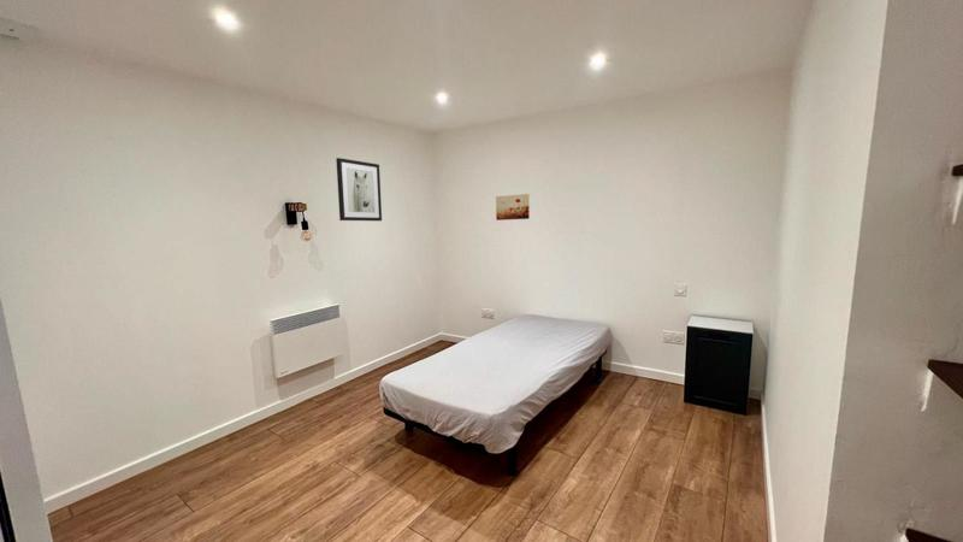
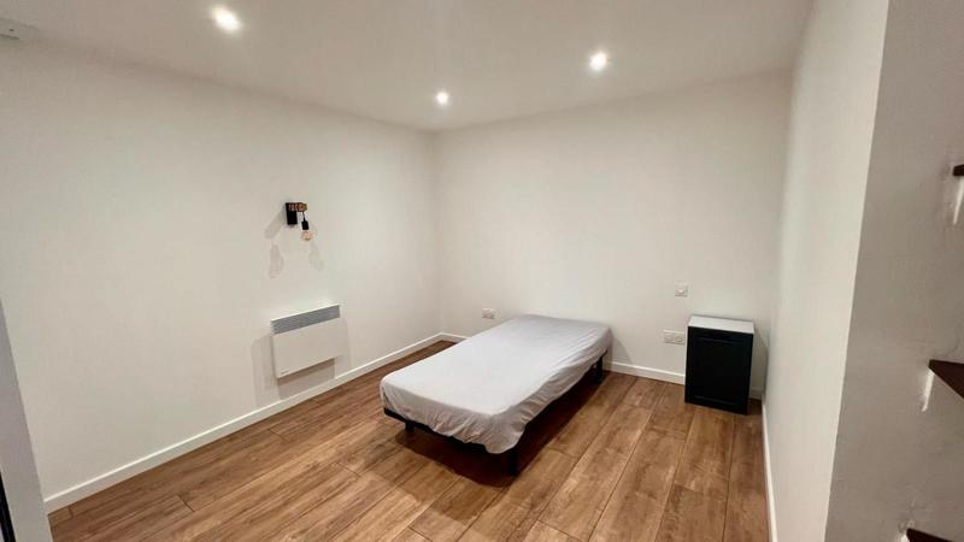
- wall art (360, 190)
- wall art (512, 207)
